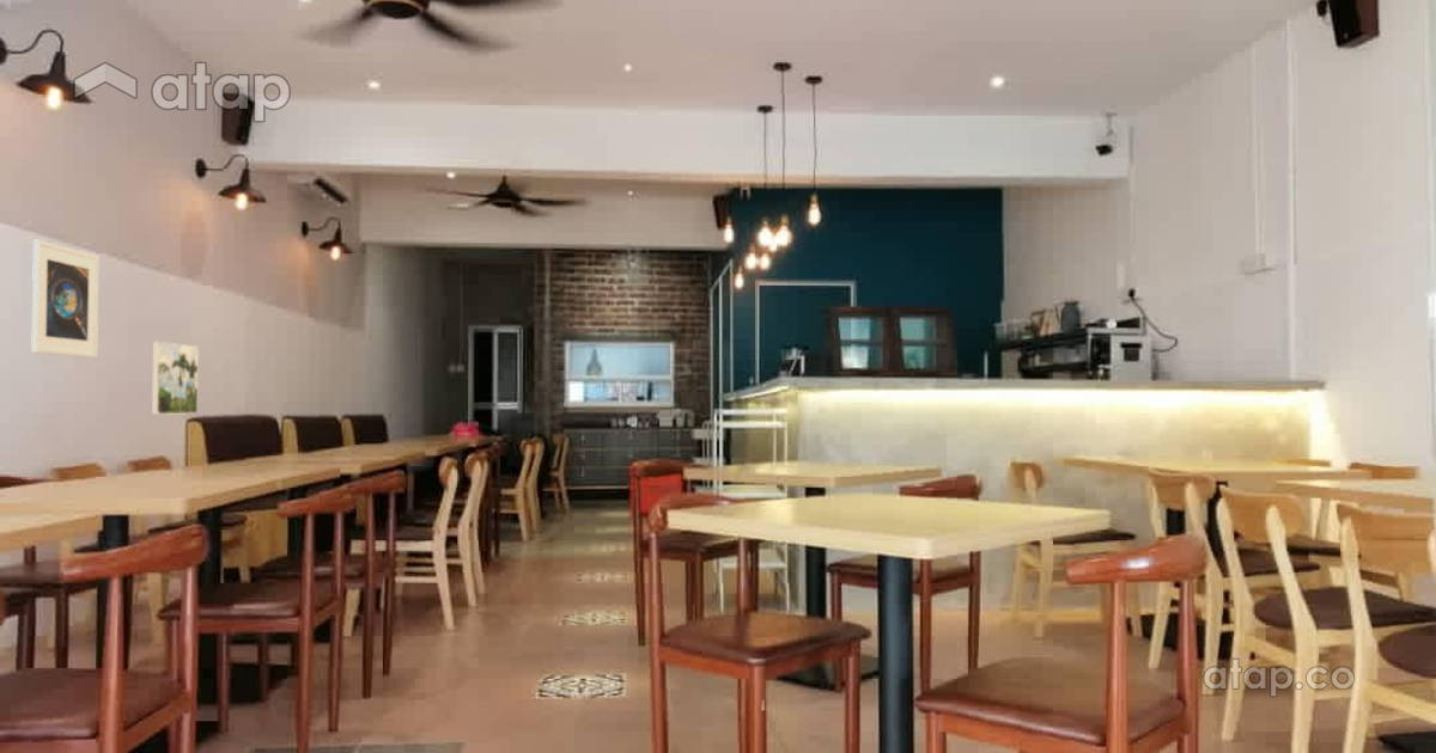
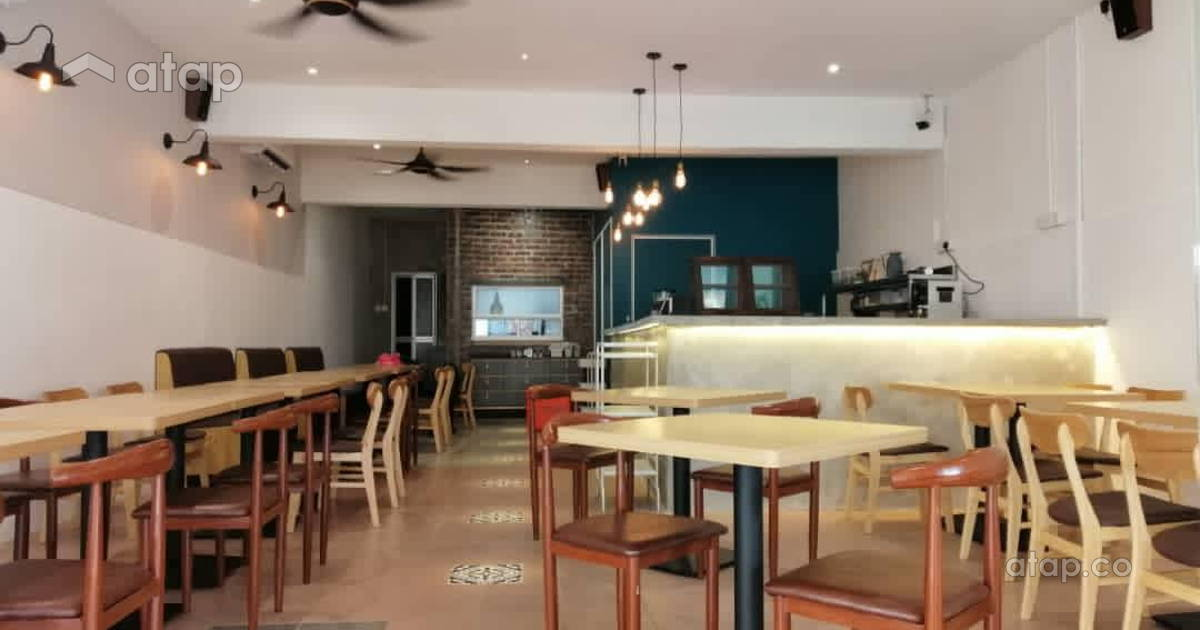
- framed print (67, 301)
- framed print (176, 379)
